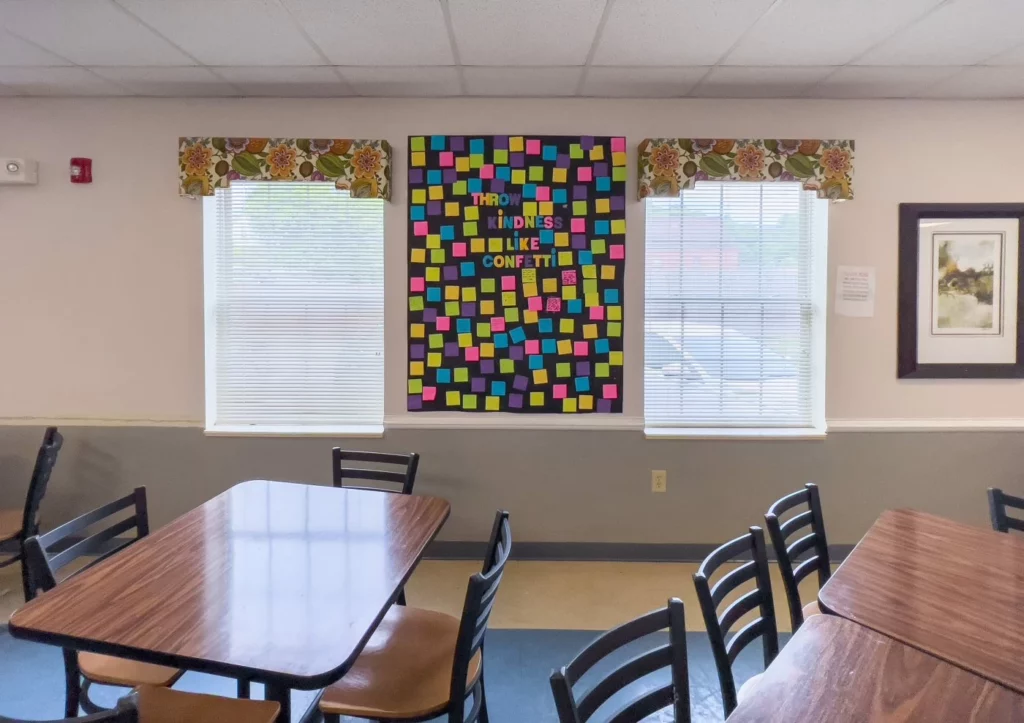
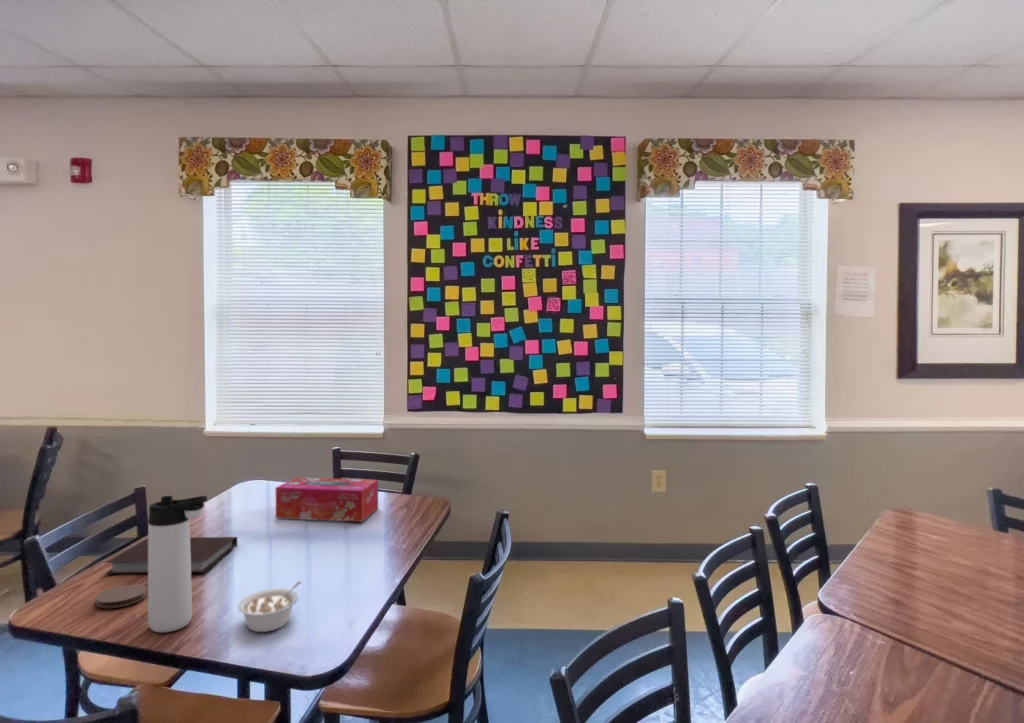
+ coaster (121, 596)
+ legume (269, 608)
+ tissue box (328, 498)
+ thermos bottle (178, 561)
+ notebook (190, 553)
